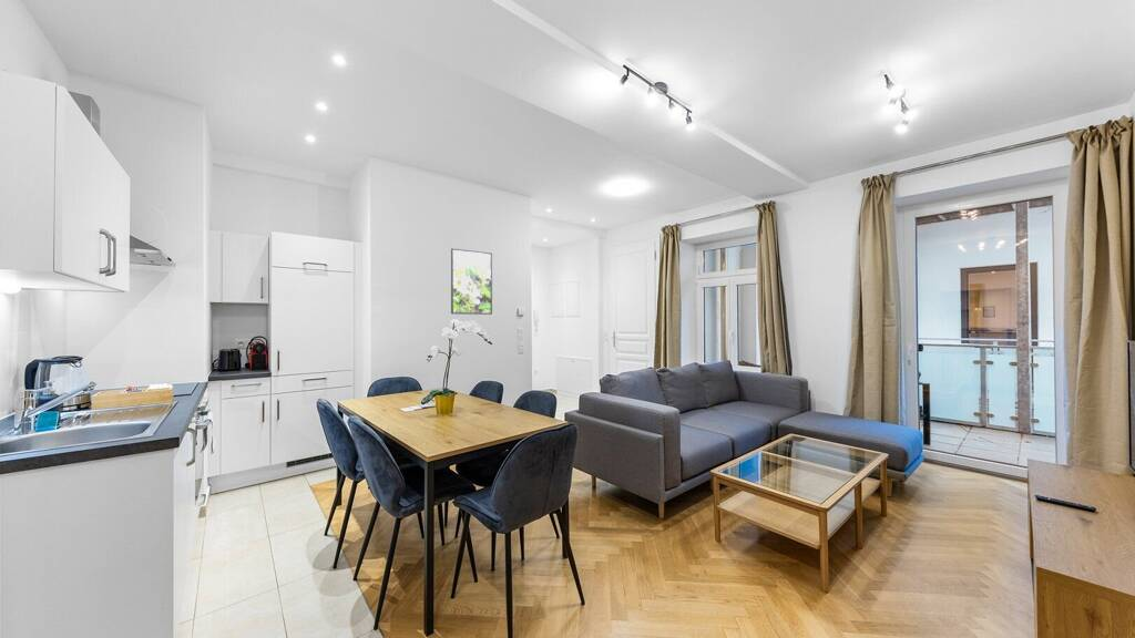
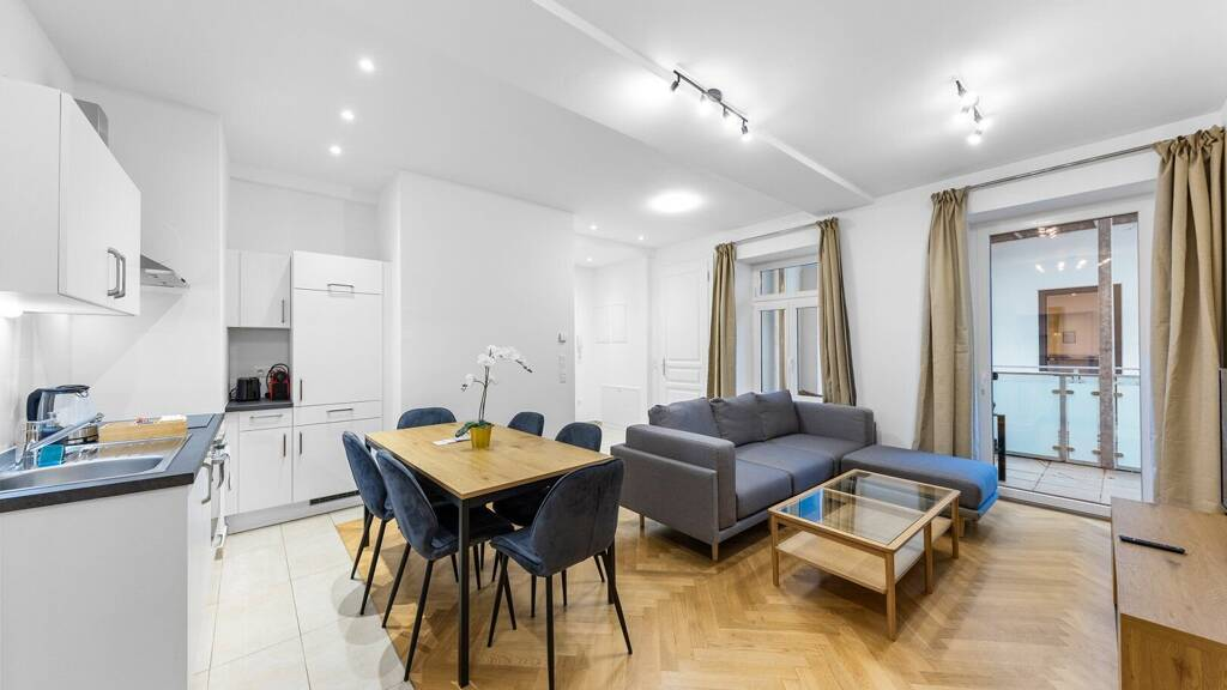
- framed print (472, 282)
